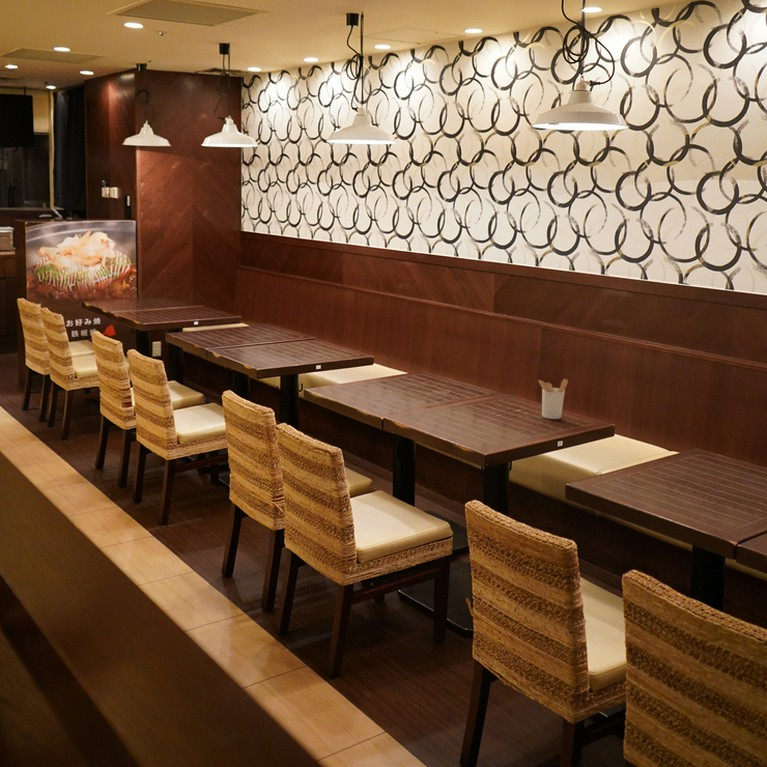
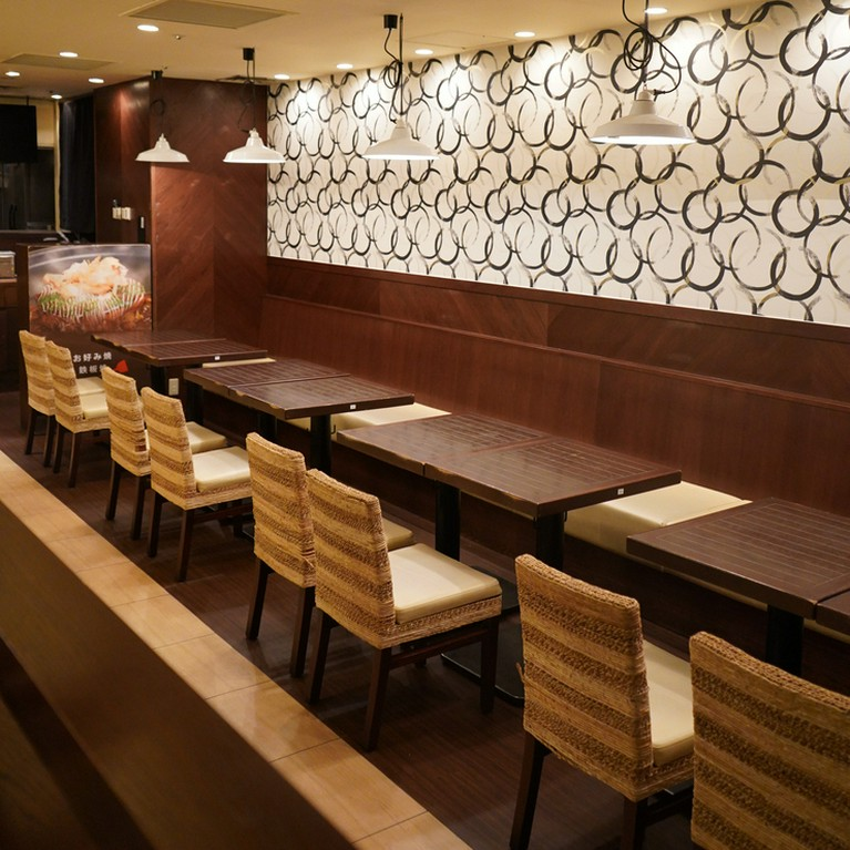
- utensil holder (550, 397)
